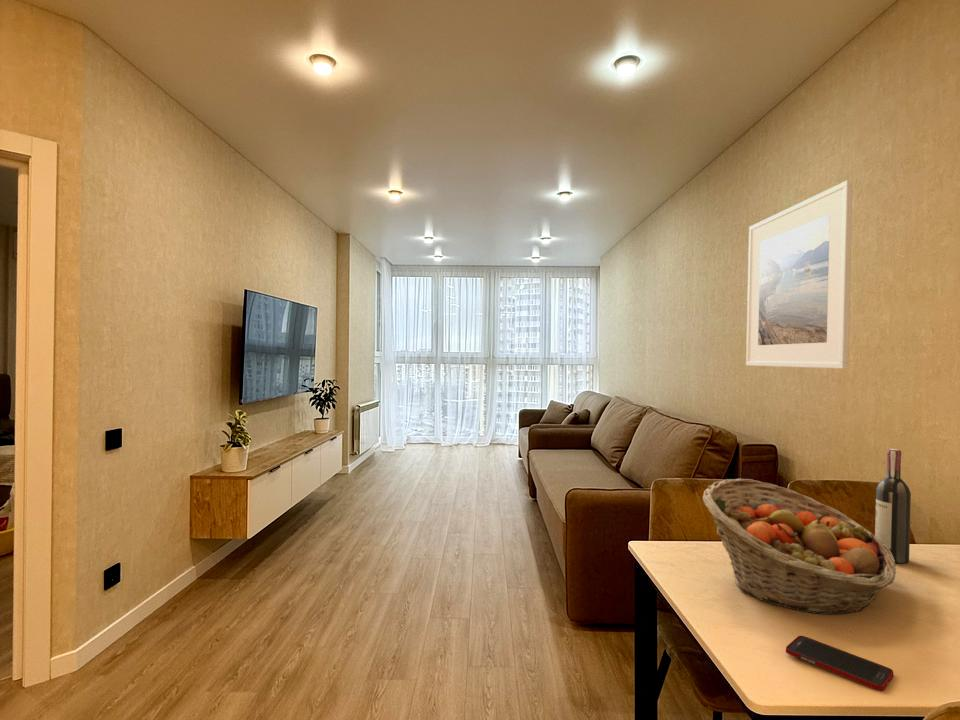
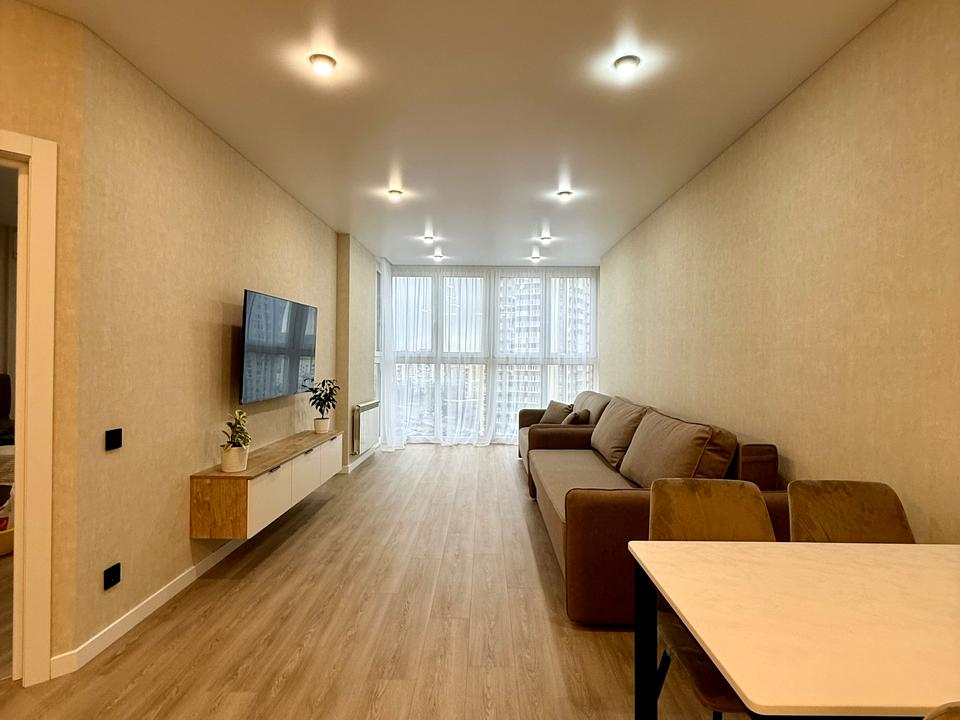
- cell phone (837, 661)
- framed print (791, 287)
- fruit basket (793, 539)
- wine bottle (892, 504)
